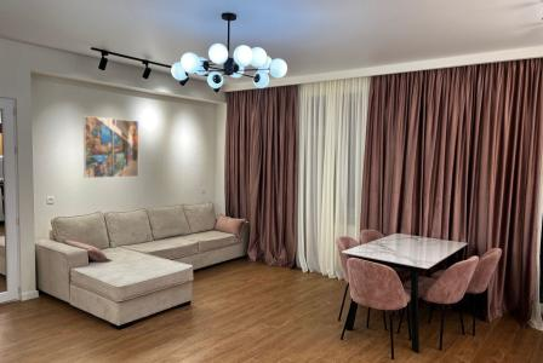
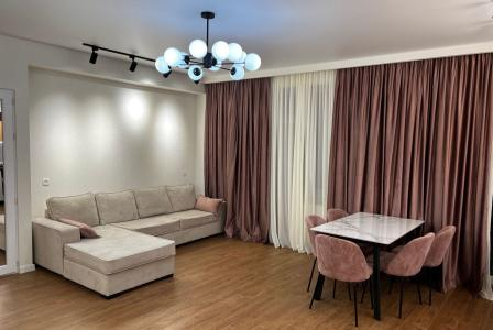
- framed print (112, 148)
